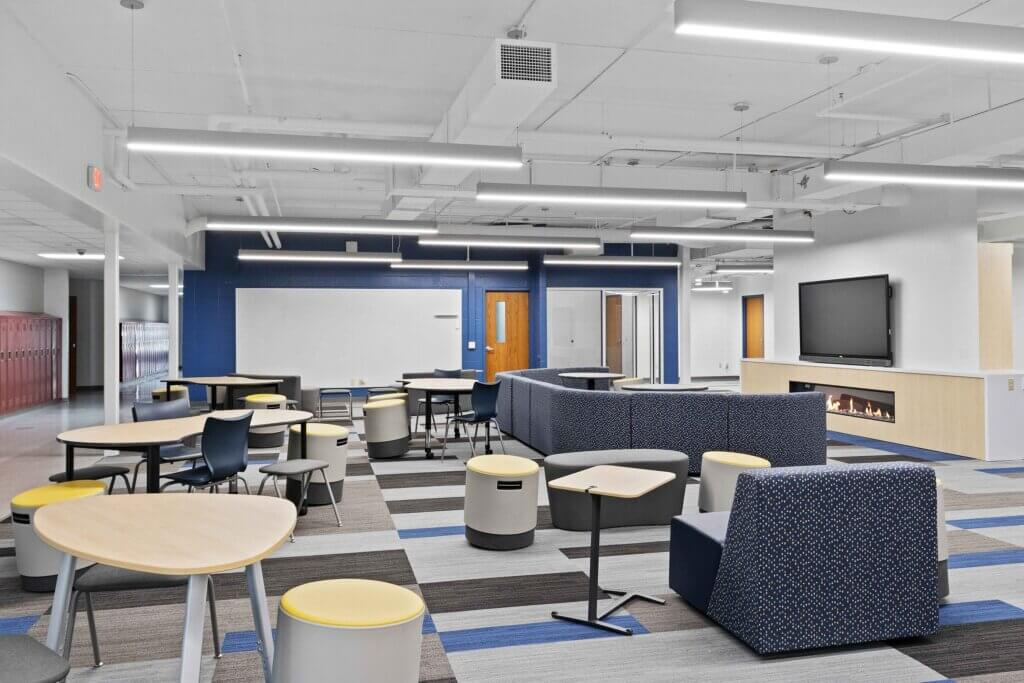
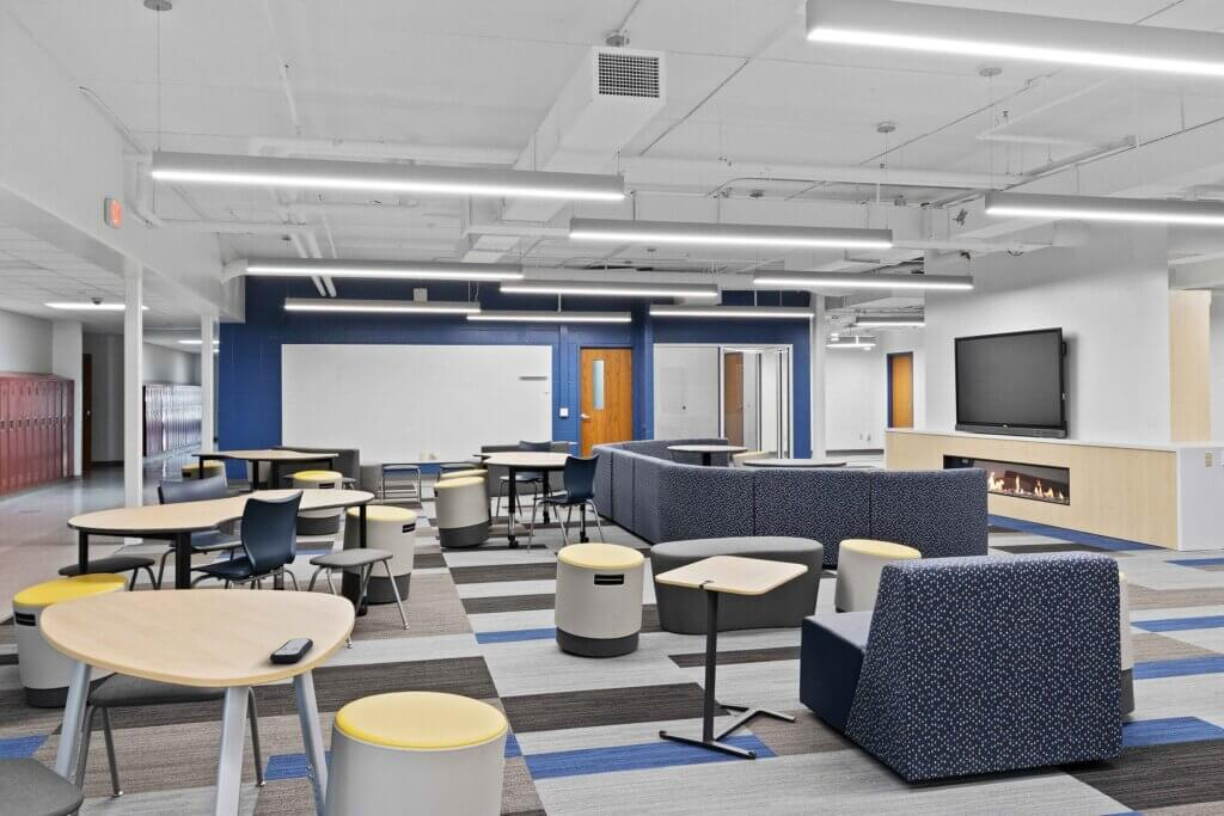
+ remote control (293, 649)
